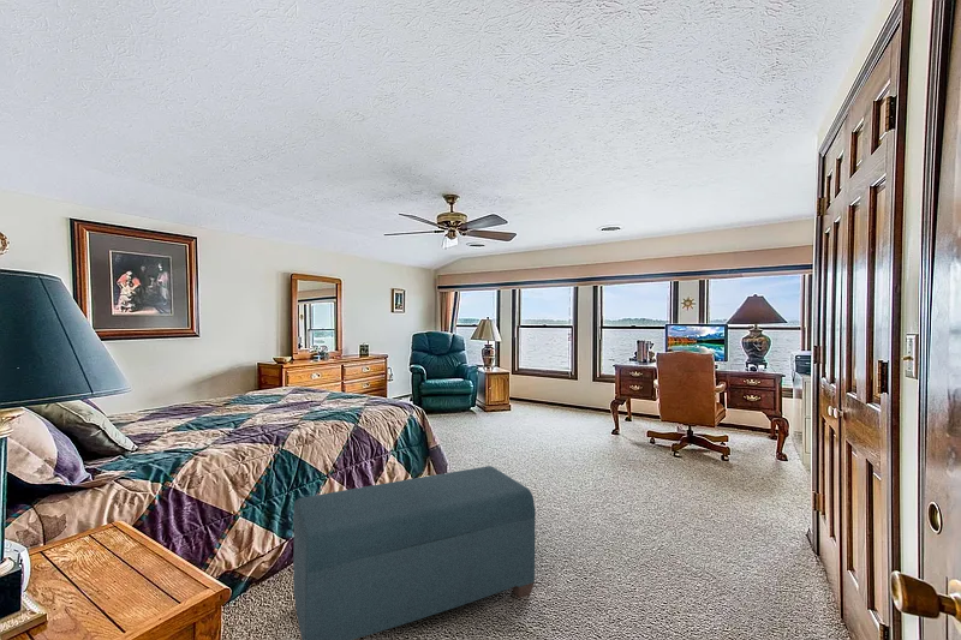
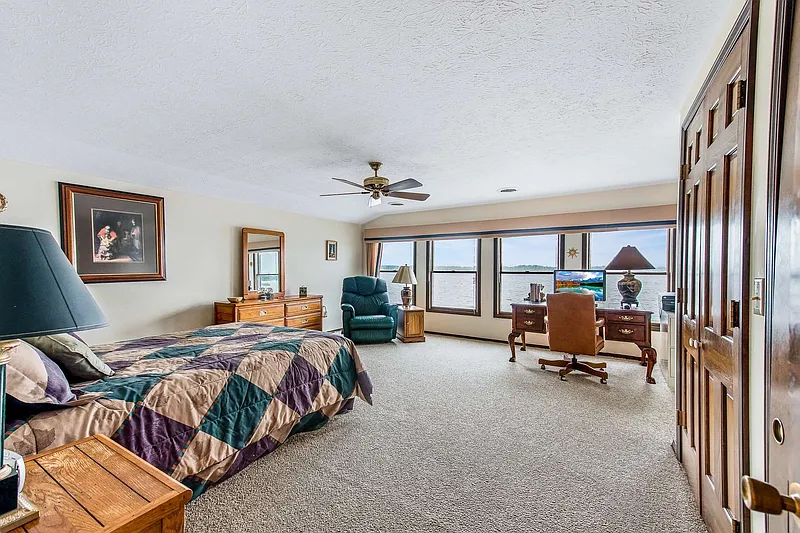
- bench (416, 545)
